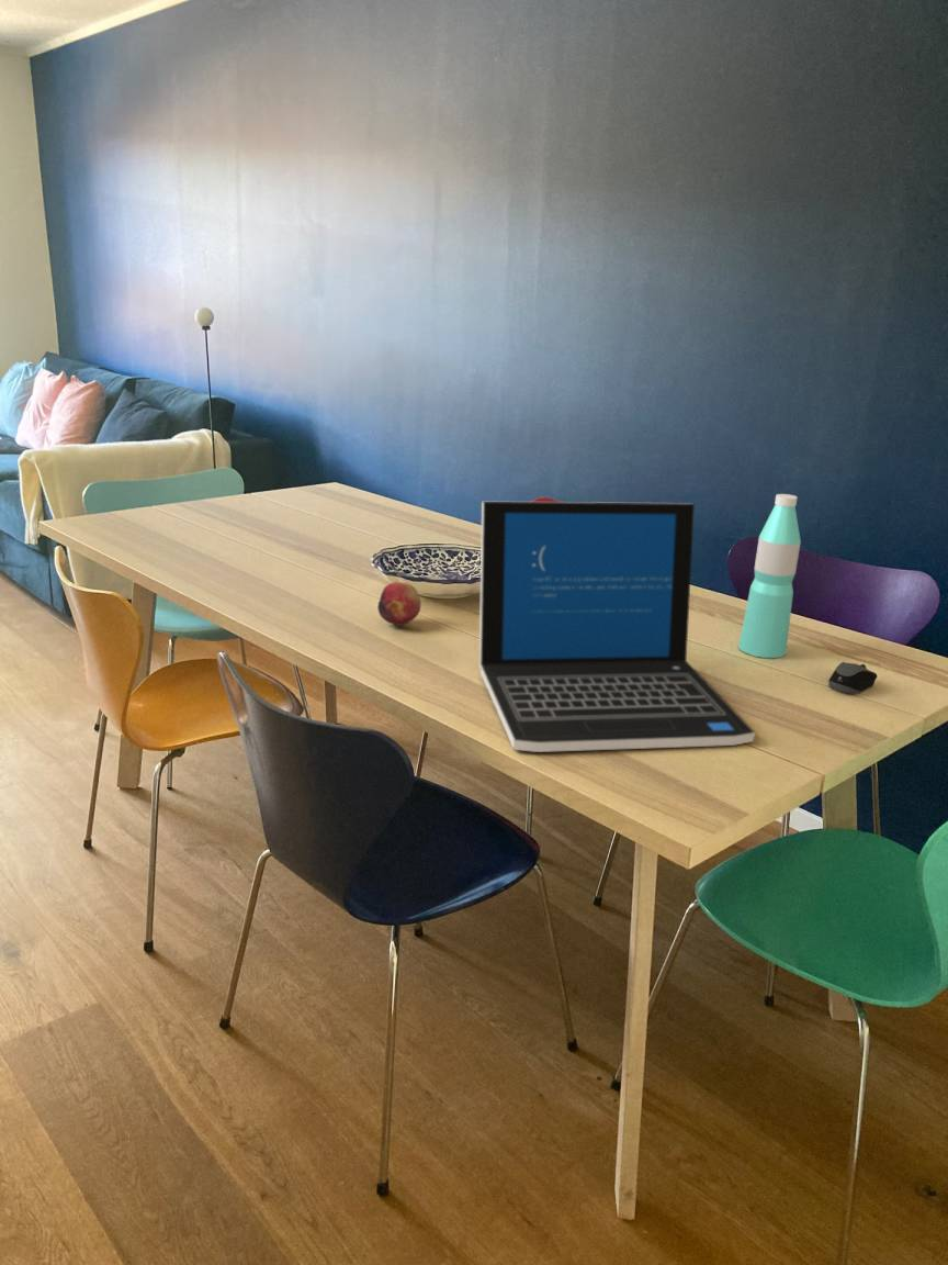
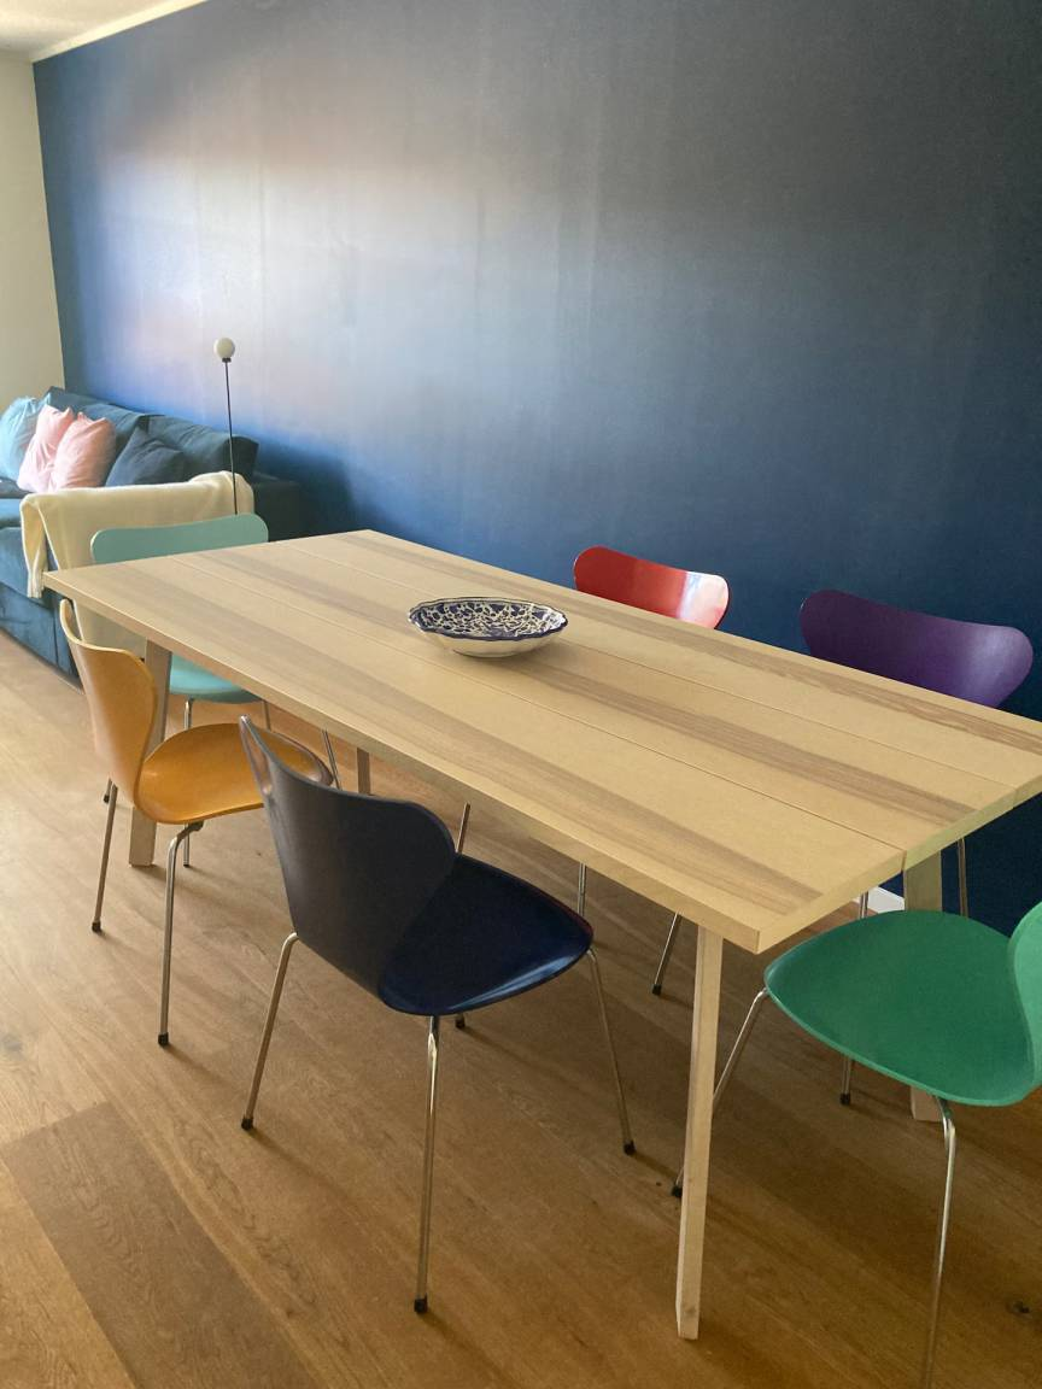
- fruit (398, 604)
- laptop (611, 616)
- water bottle (774, 574)
- computer mouse (853, 674)
